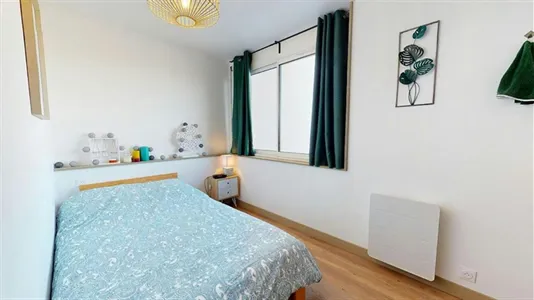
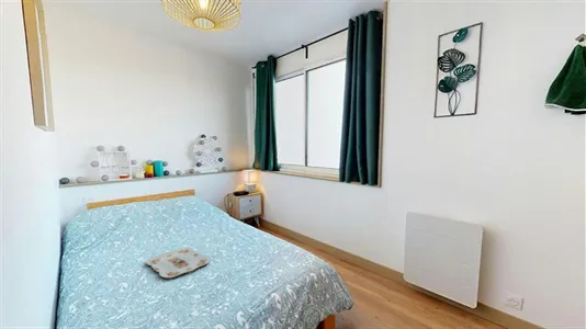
+ serving tray (178, 261)
